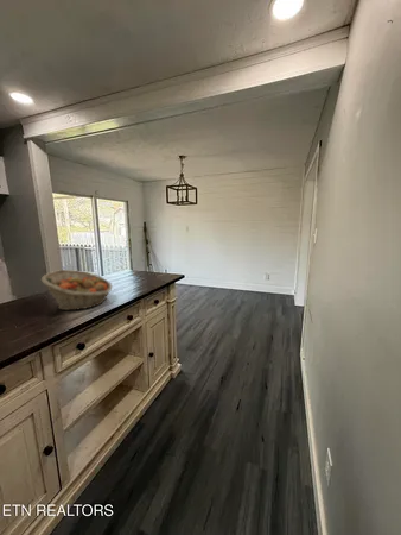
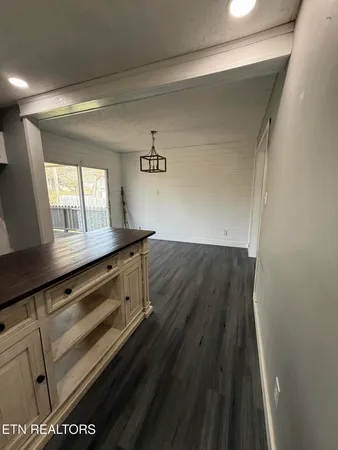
- fruit basket (79, 287)
